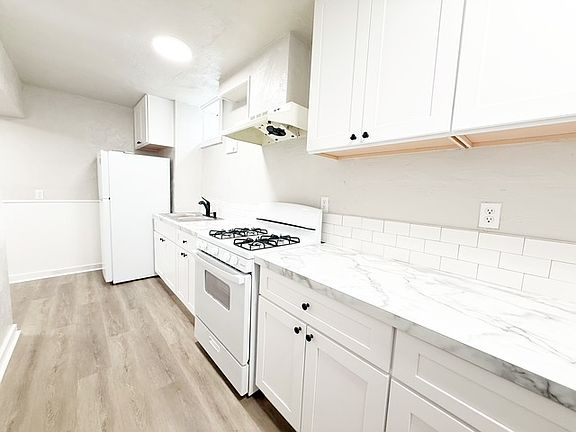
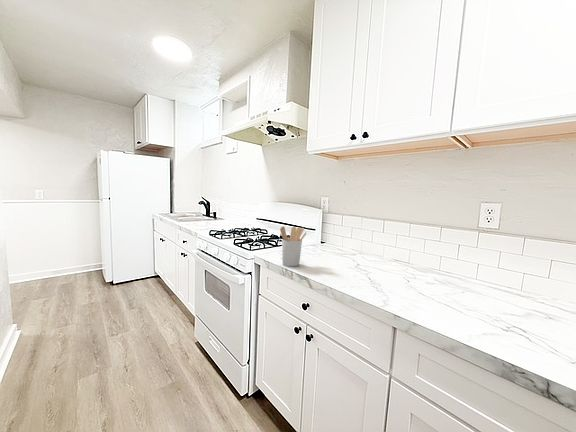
+ utensil holder (293, 244)
